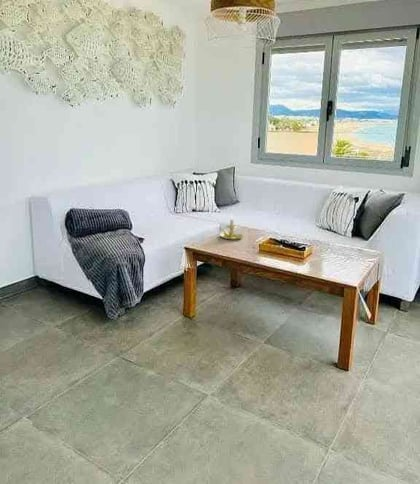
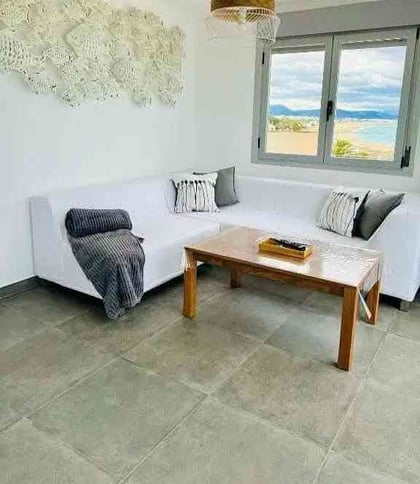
- candle holder (229, 225)
